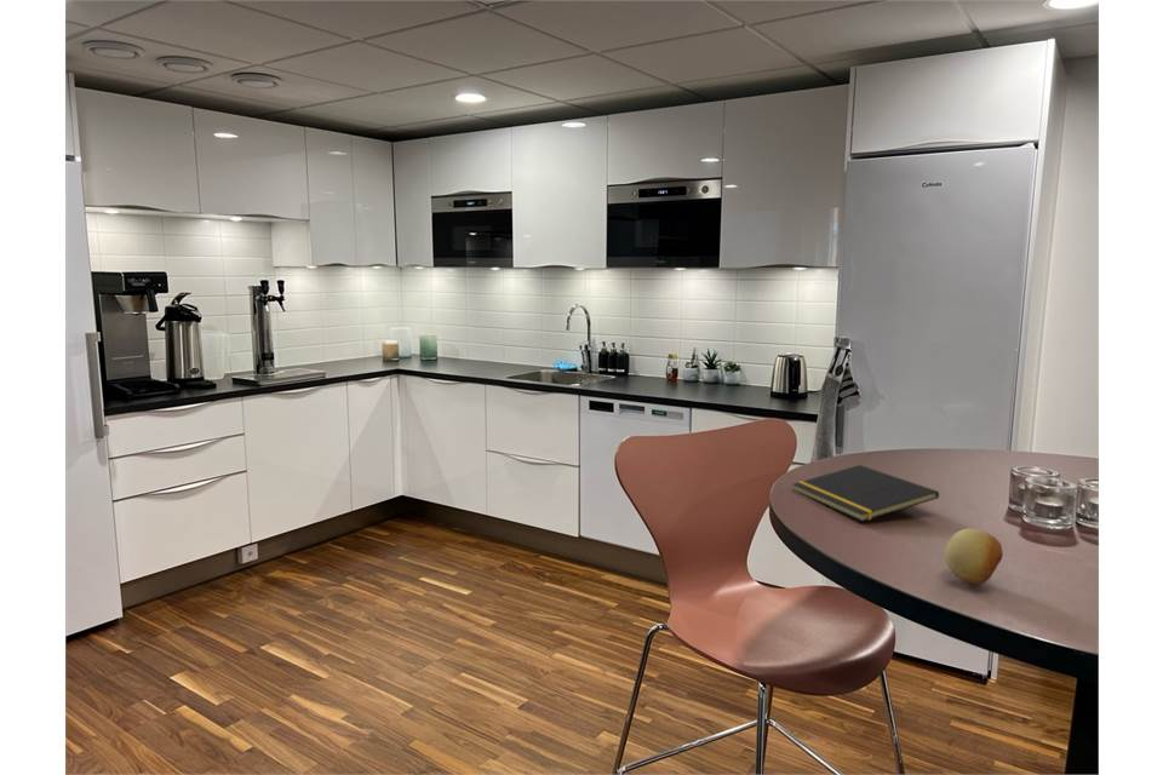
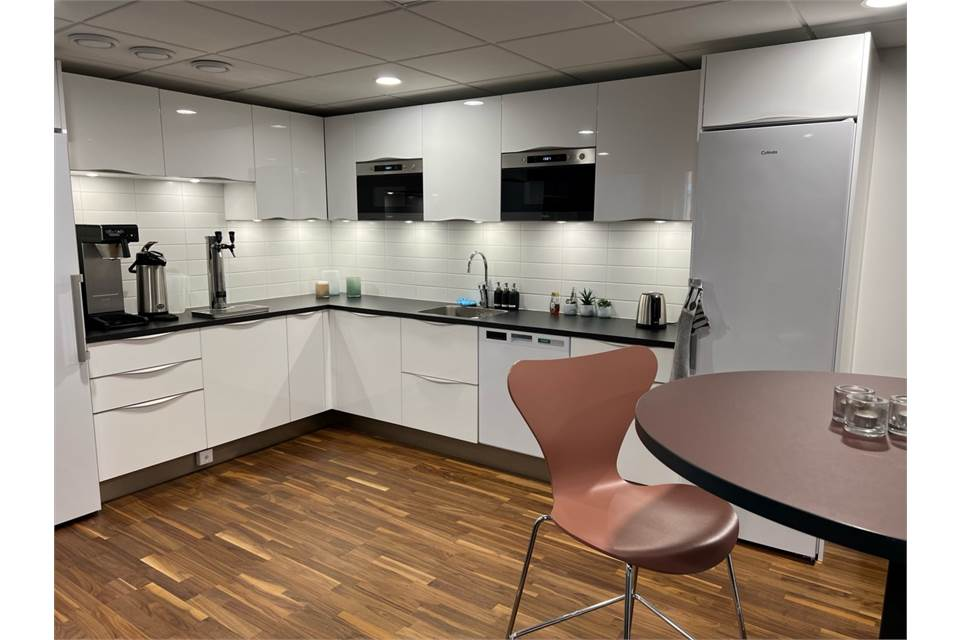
- fruit (973, 556)
- notepad (861, 490)
